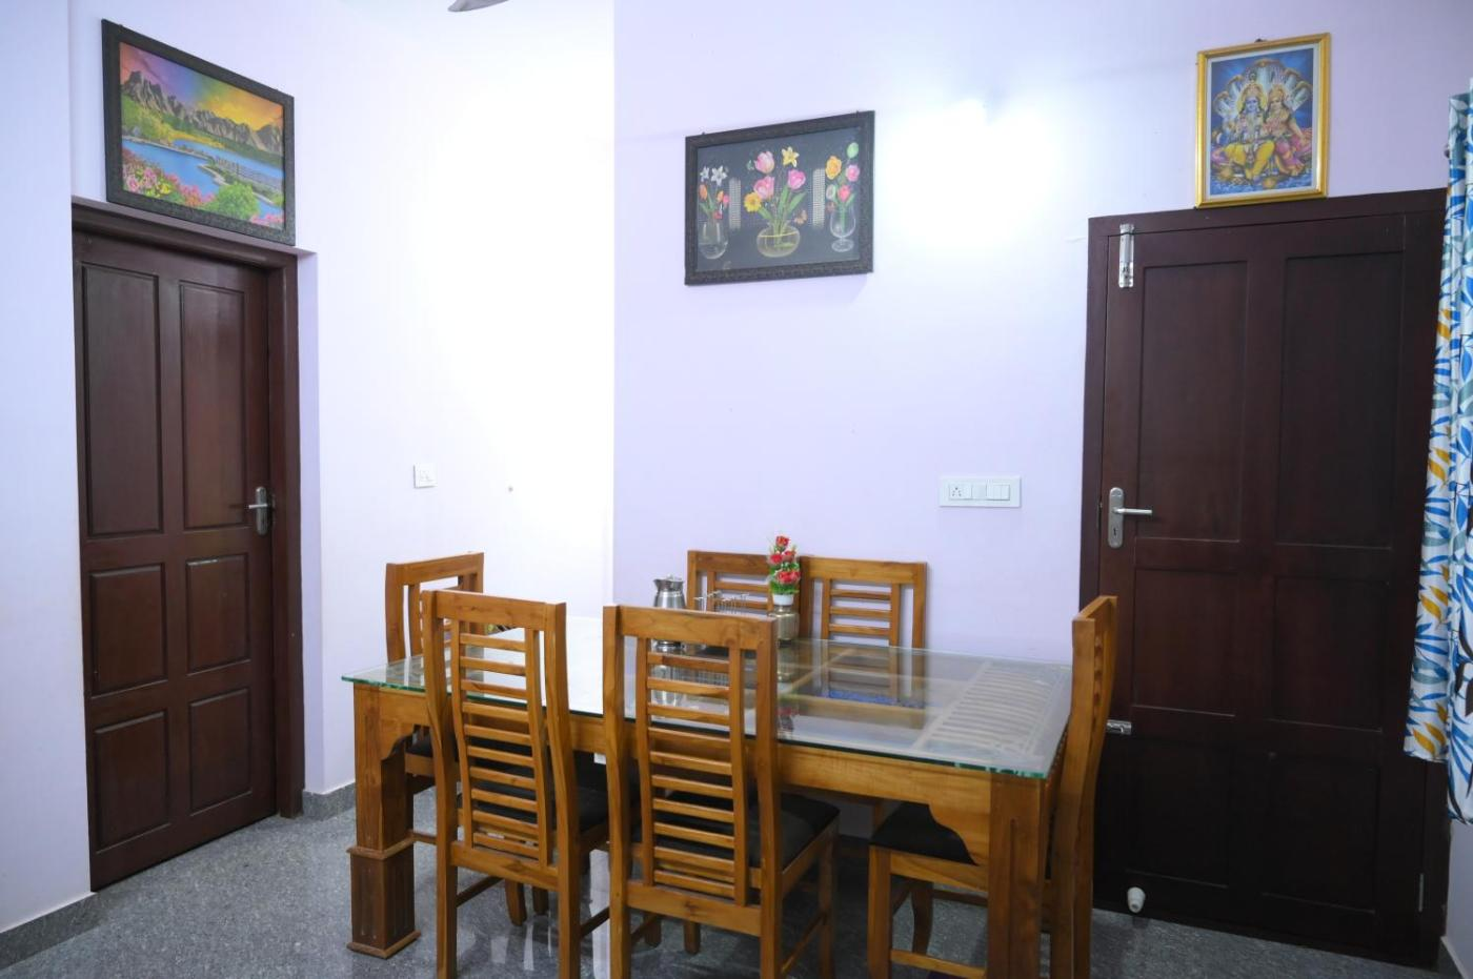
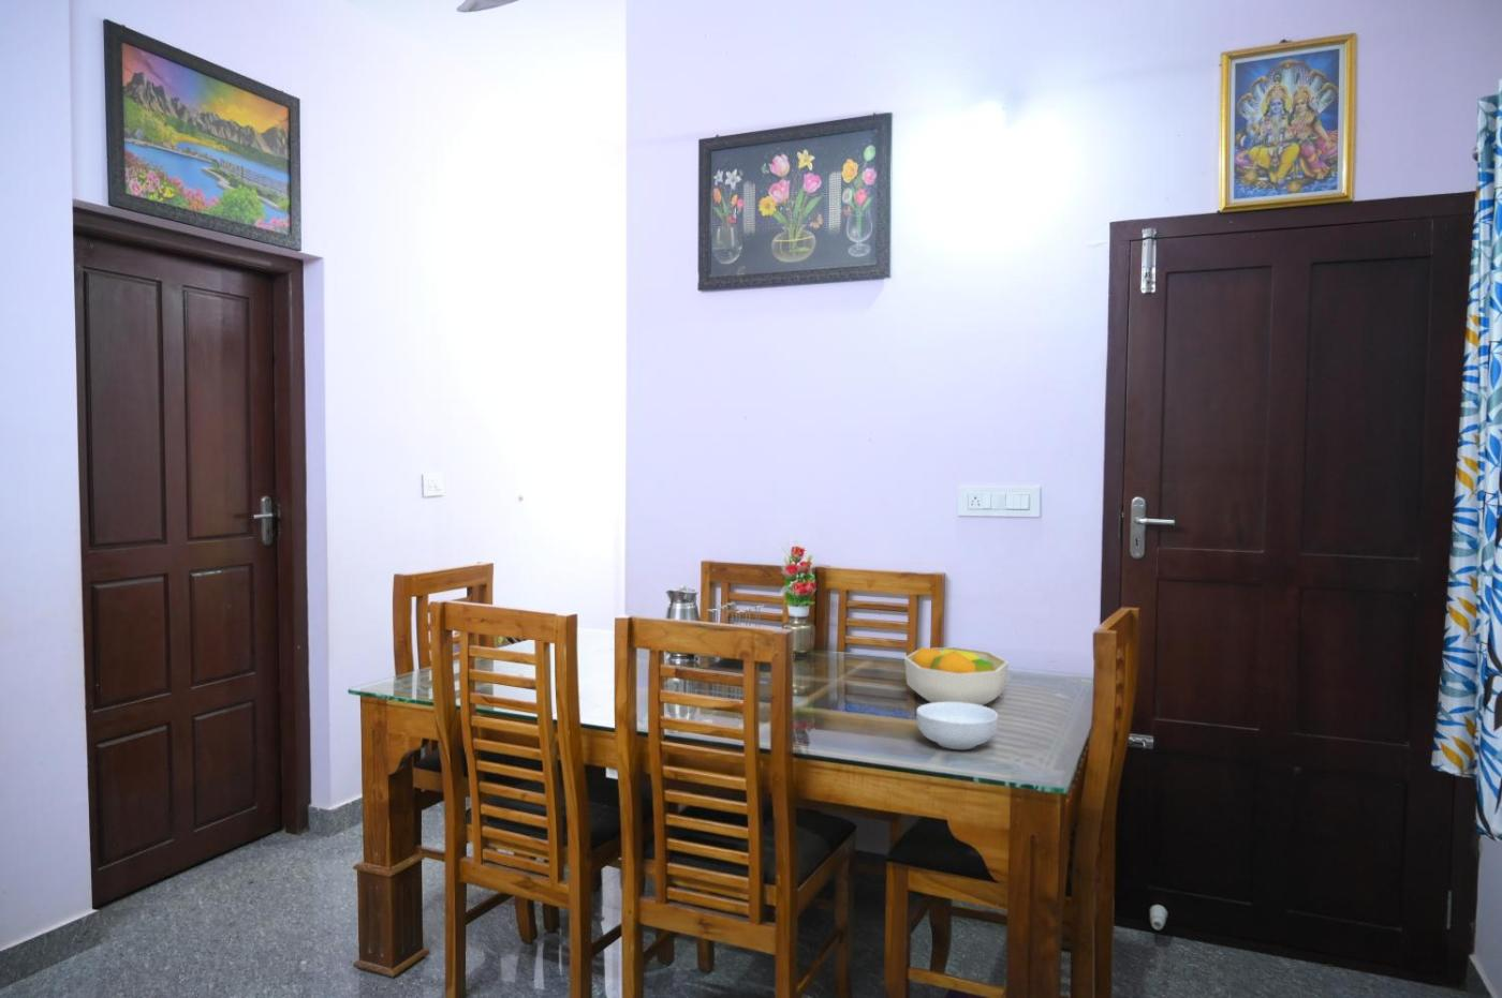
+ fruit bowl (955, 669)
+ cereal bowl (956, 727)
